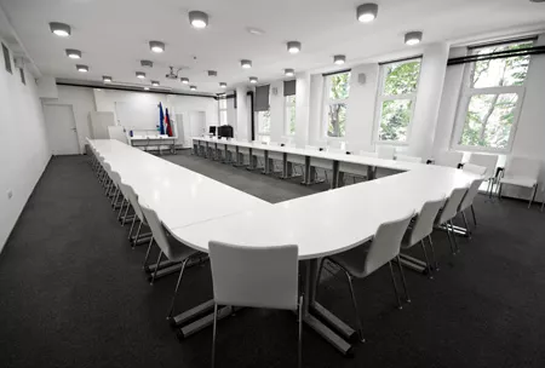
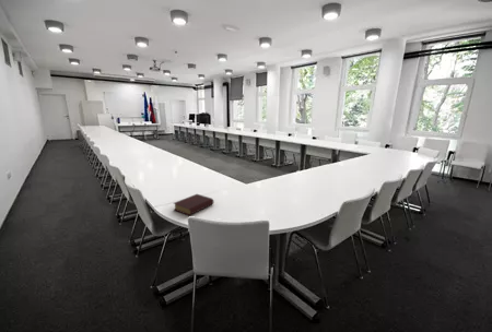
+ book (194, 203)
